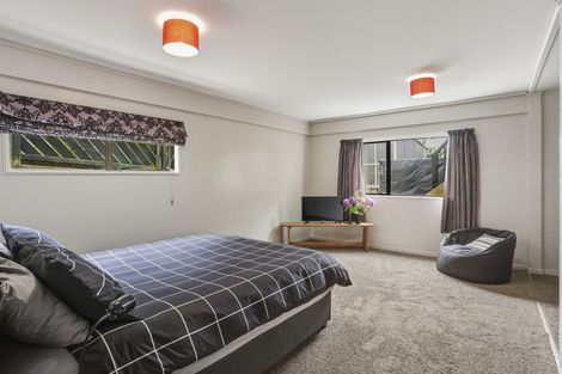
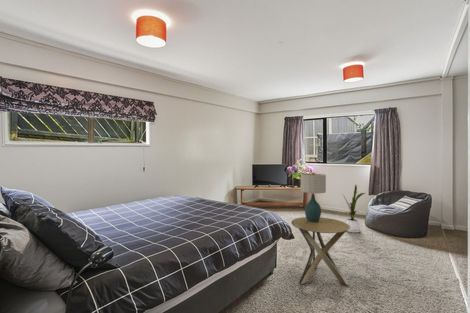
+ side table (319, 250)
+ table lamp (313, 196)
+ house plant (353, 208)
